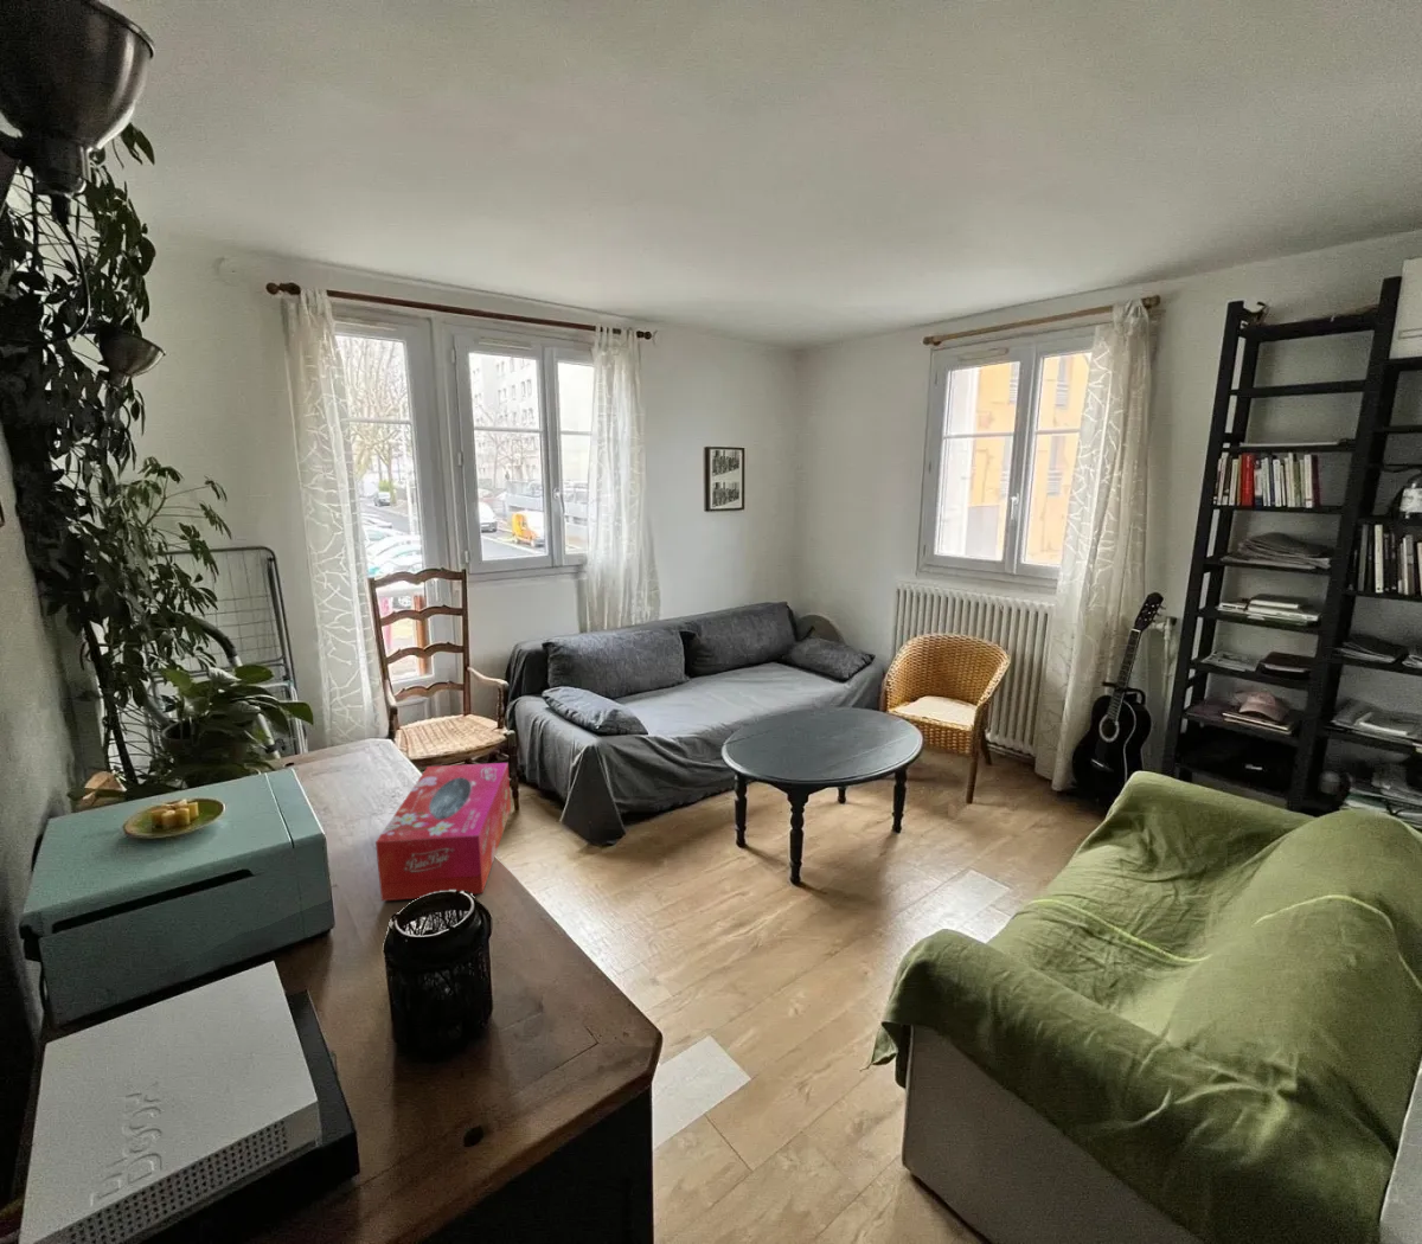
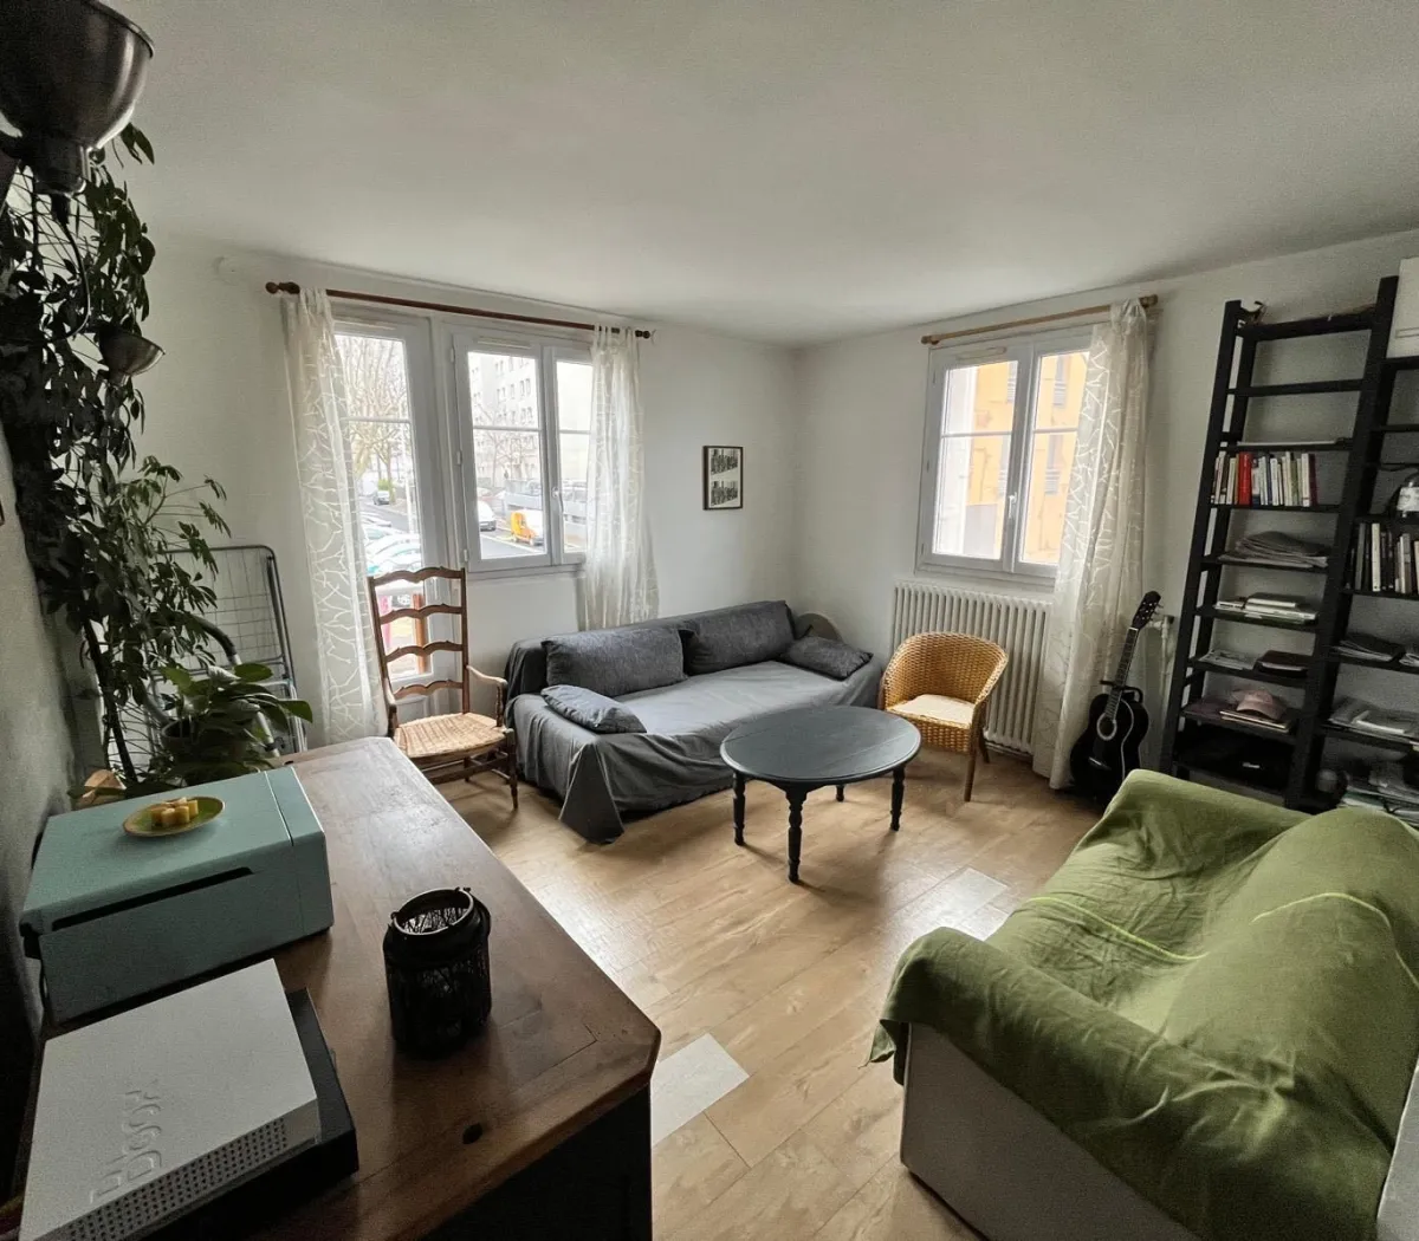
- tissue box (451, 823)
